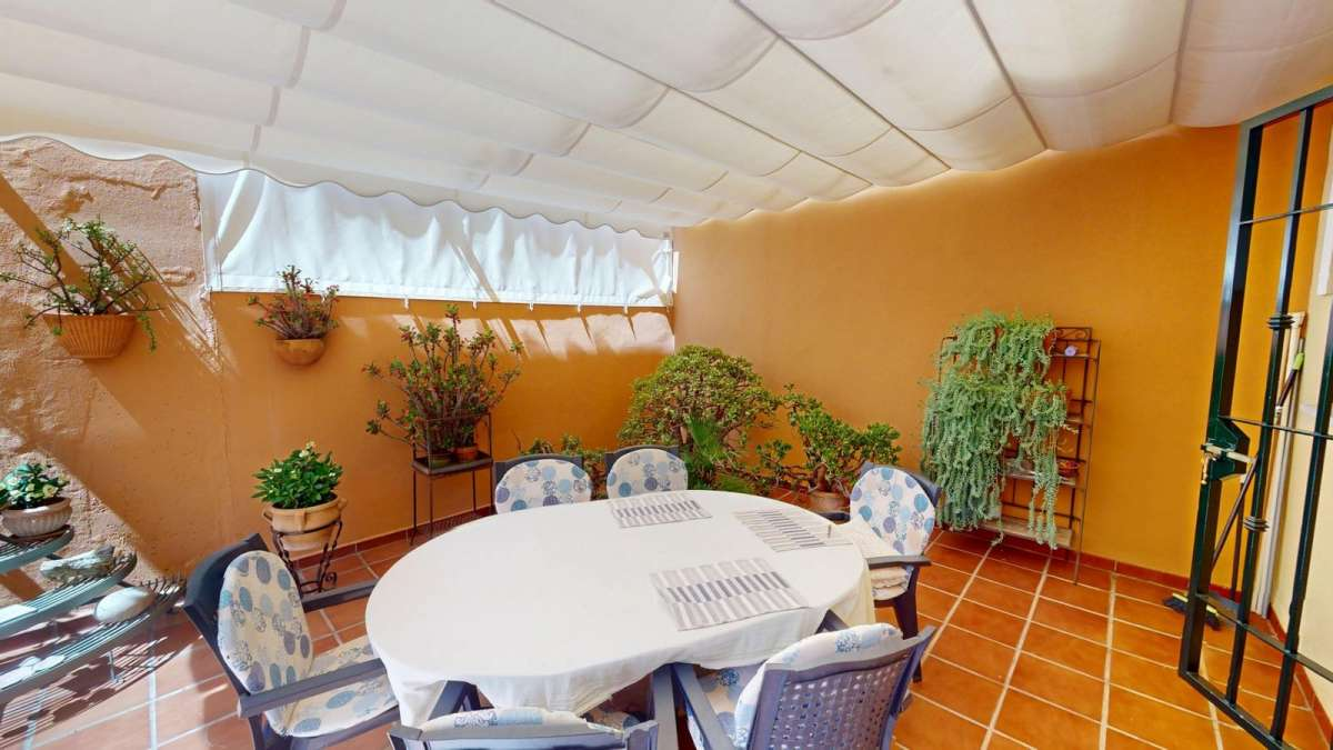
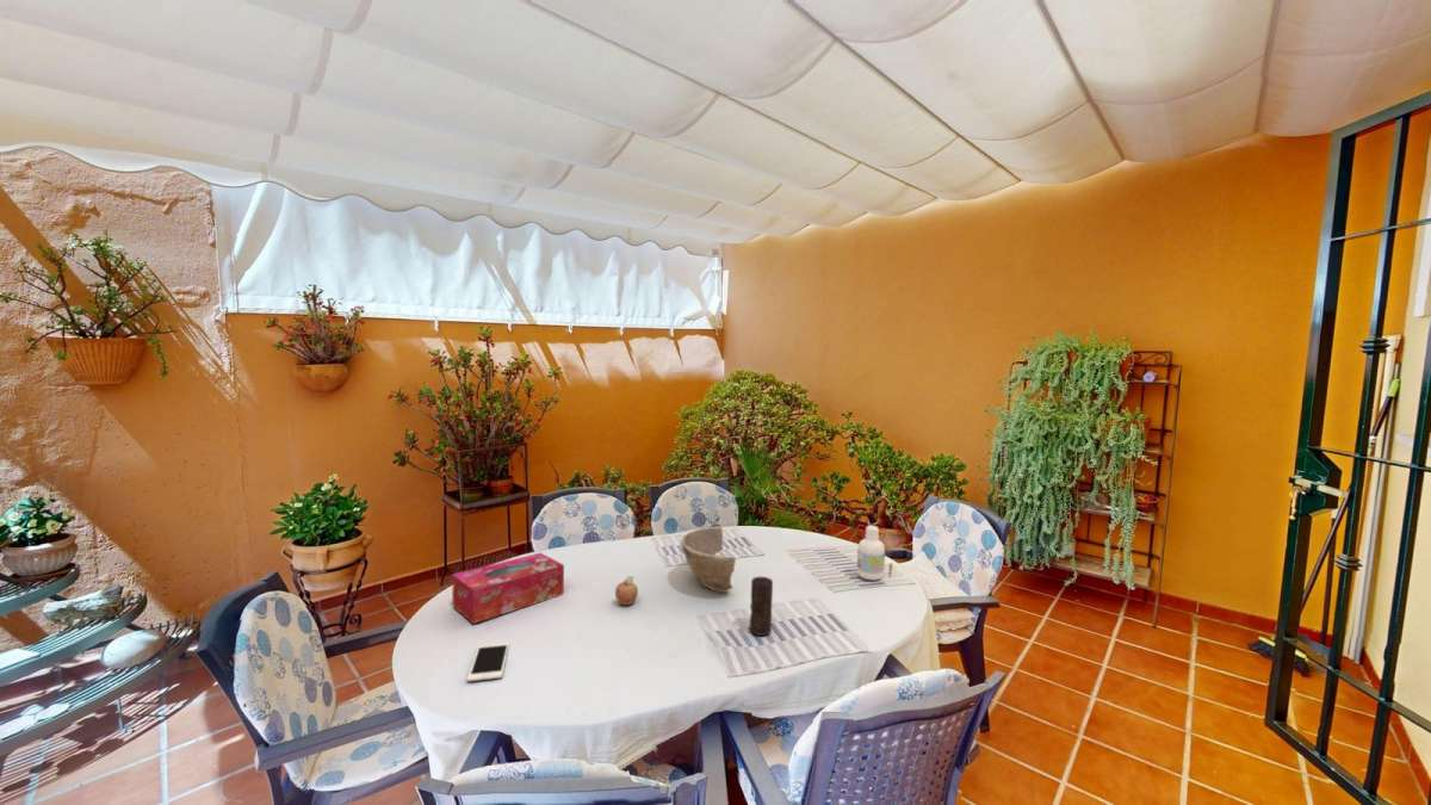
+ candle (761, 605)
+ fruit (626, 590)
+ bowl (714, 563)
+ cell phone (489, 661)
+ bottle (871, 551)
+ tissue box (509, 584)
